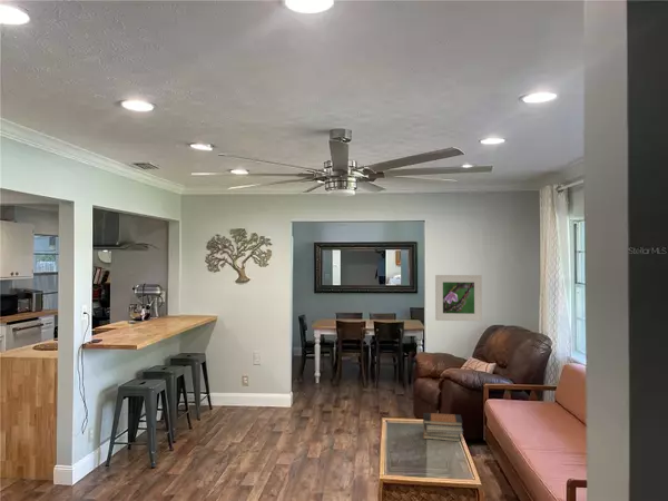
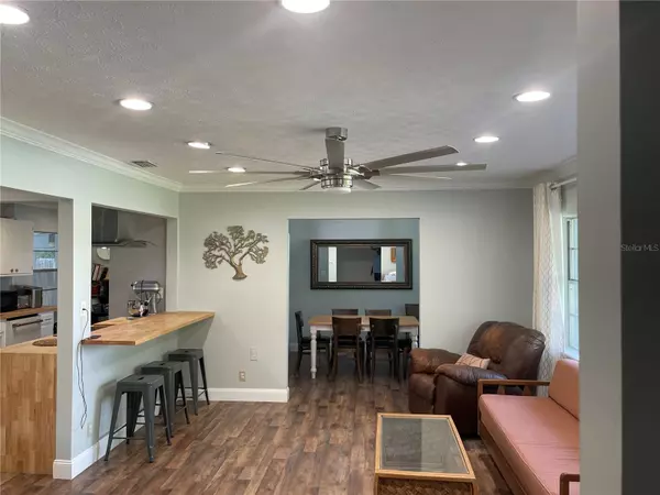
- book stack (442, 426)
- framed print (458, 297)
